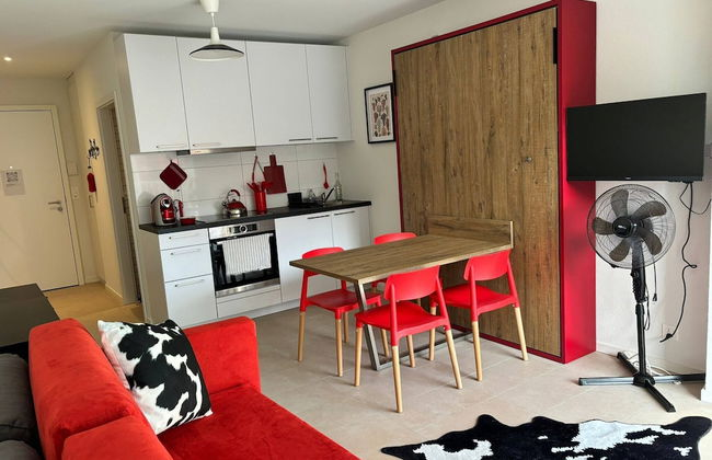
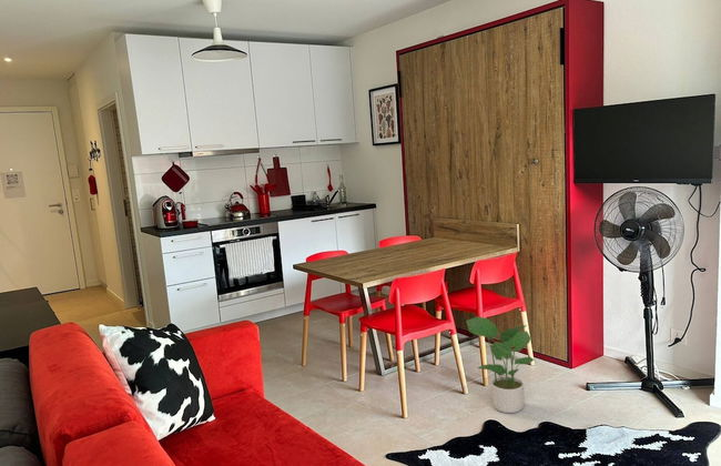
+ potted plant (506, 361)
